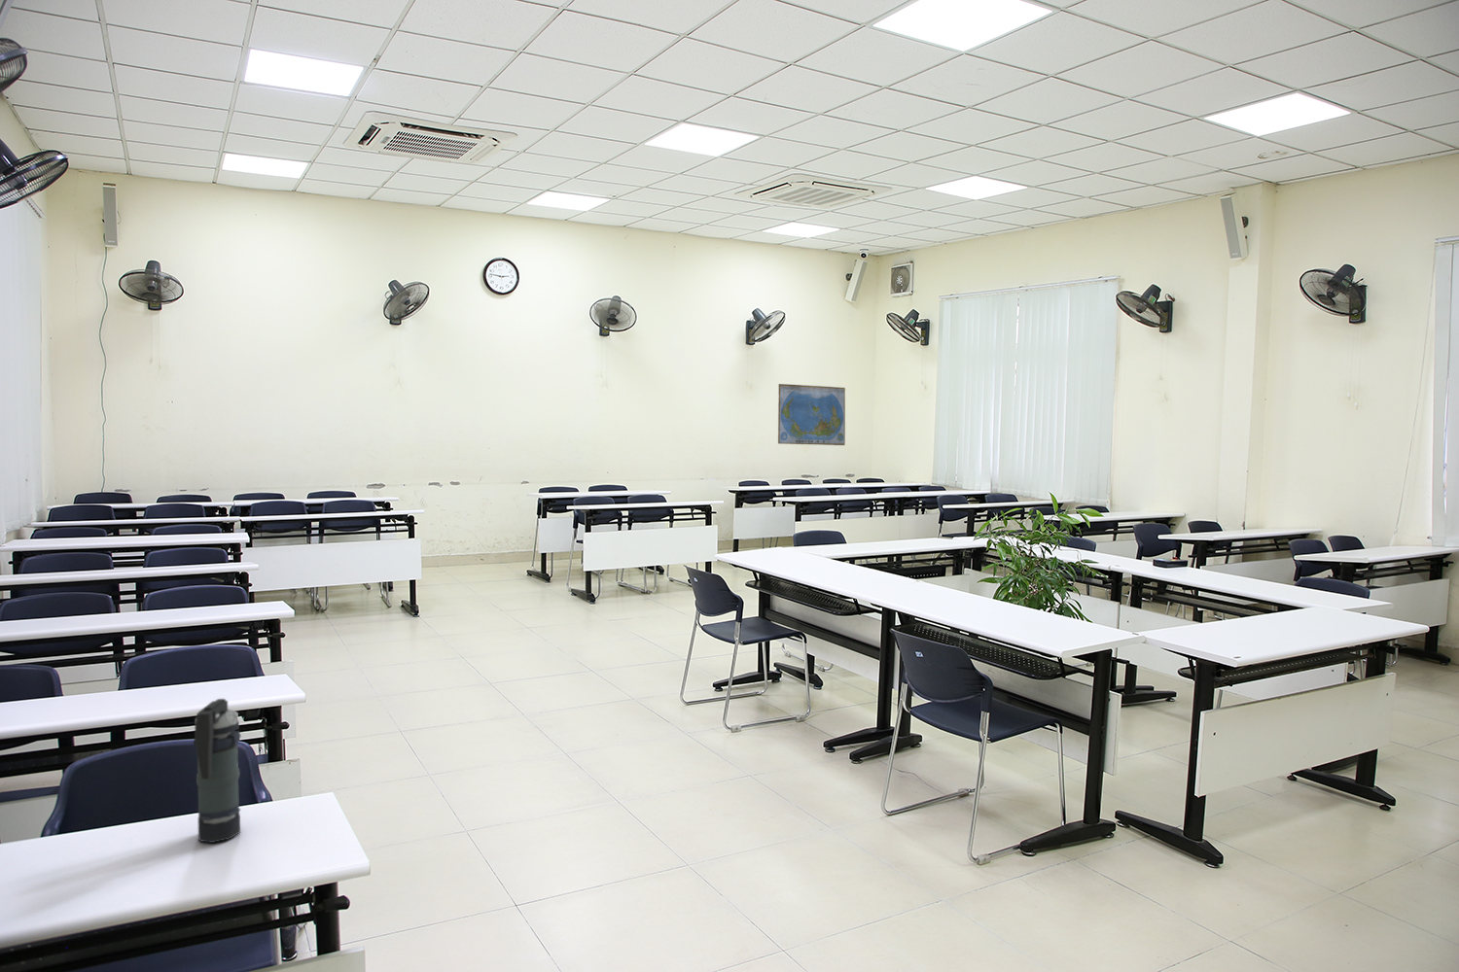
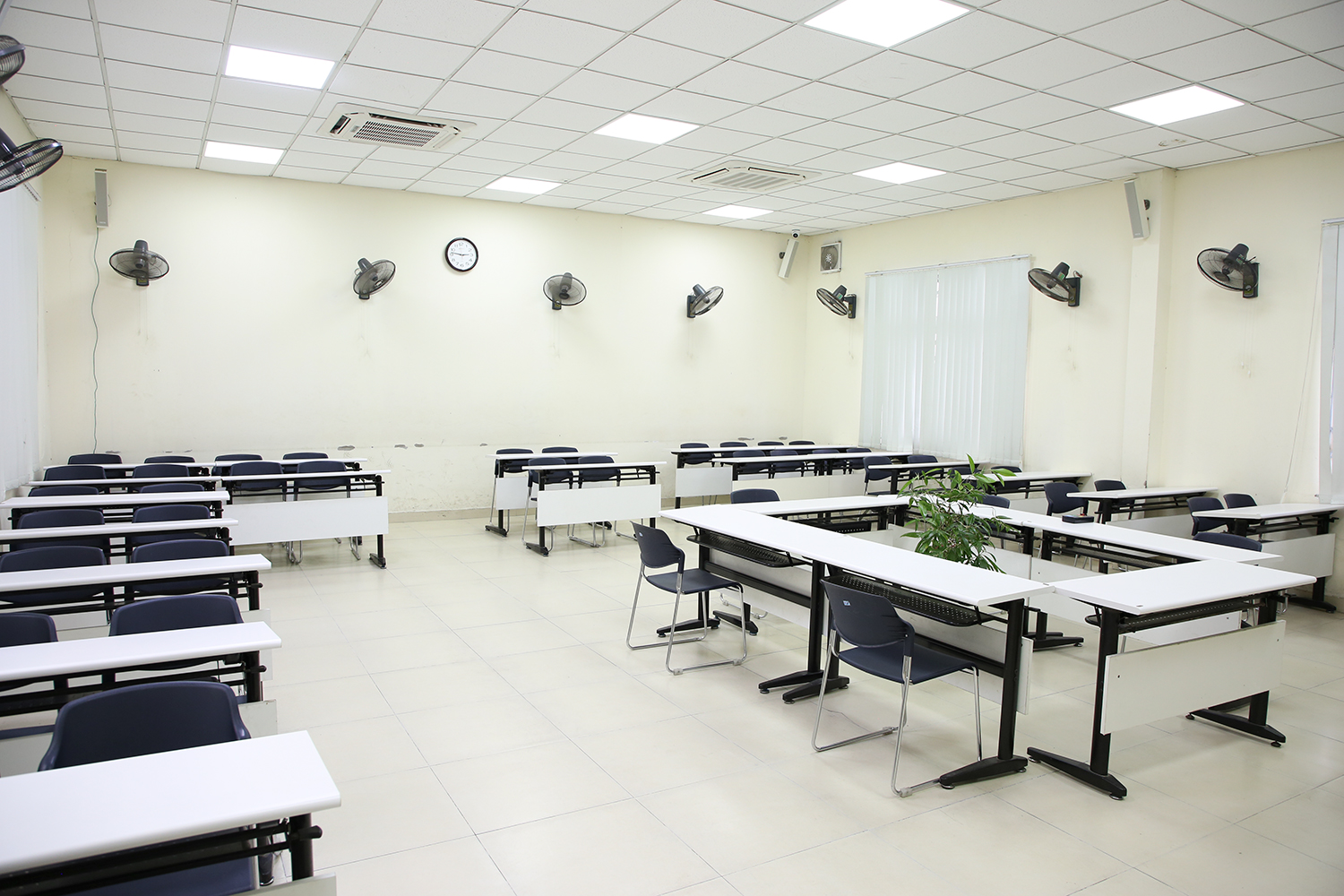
- world map (812, 415)
- smoke grenade (214, 771)
